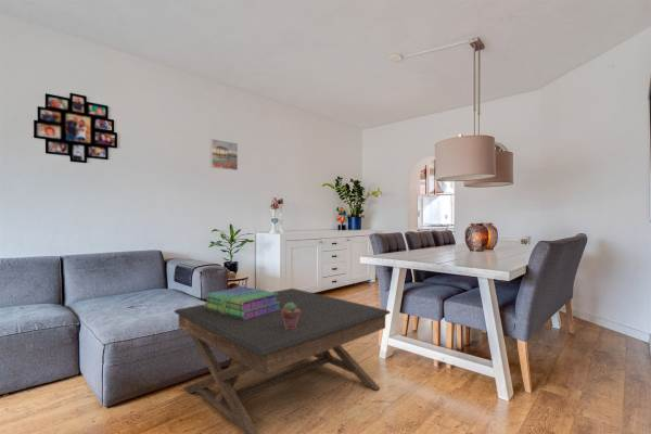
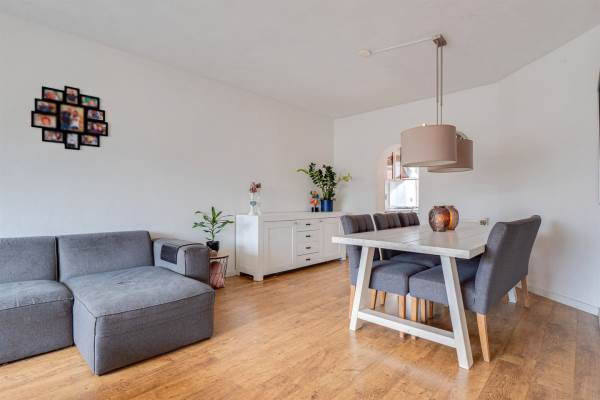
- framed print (224, 154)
- coffee table (281, 348)
- stack of books (242, 301)
- potted succulent (291, 314)
